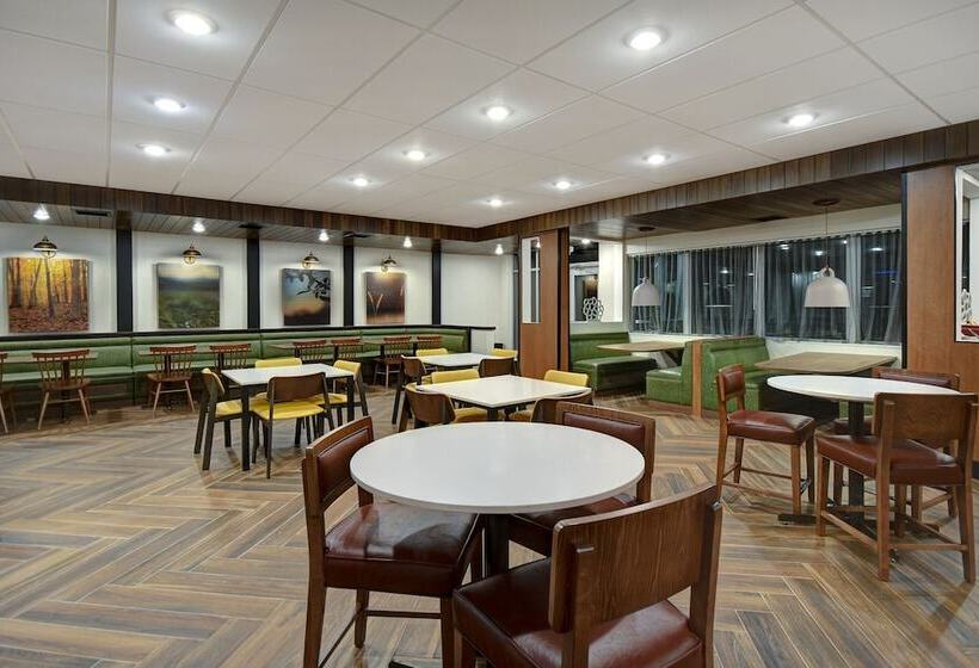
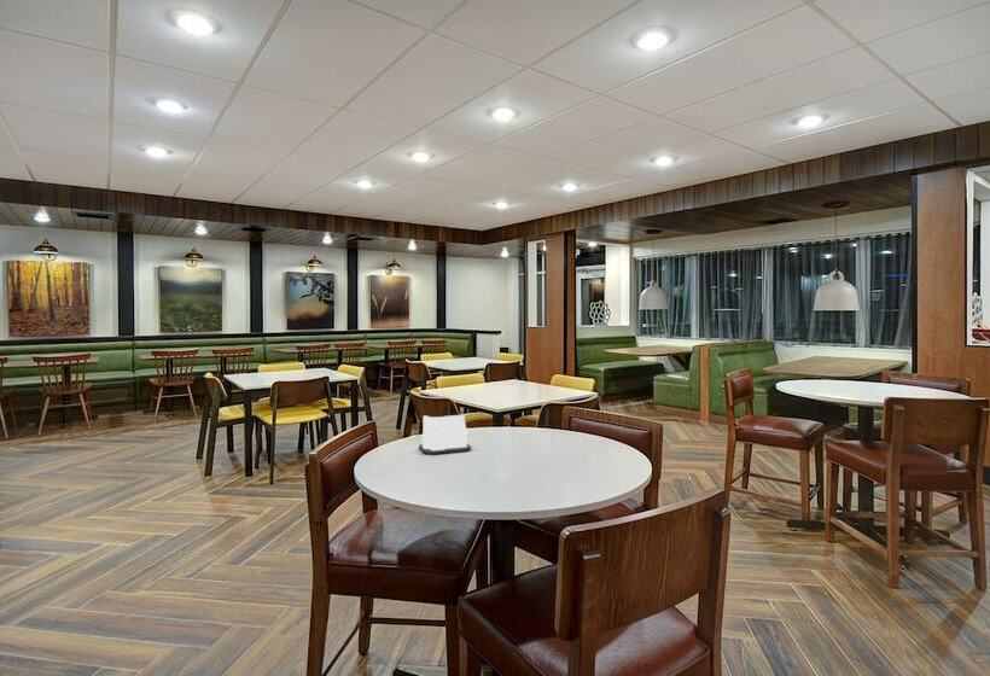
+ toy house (444, 431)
